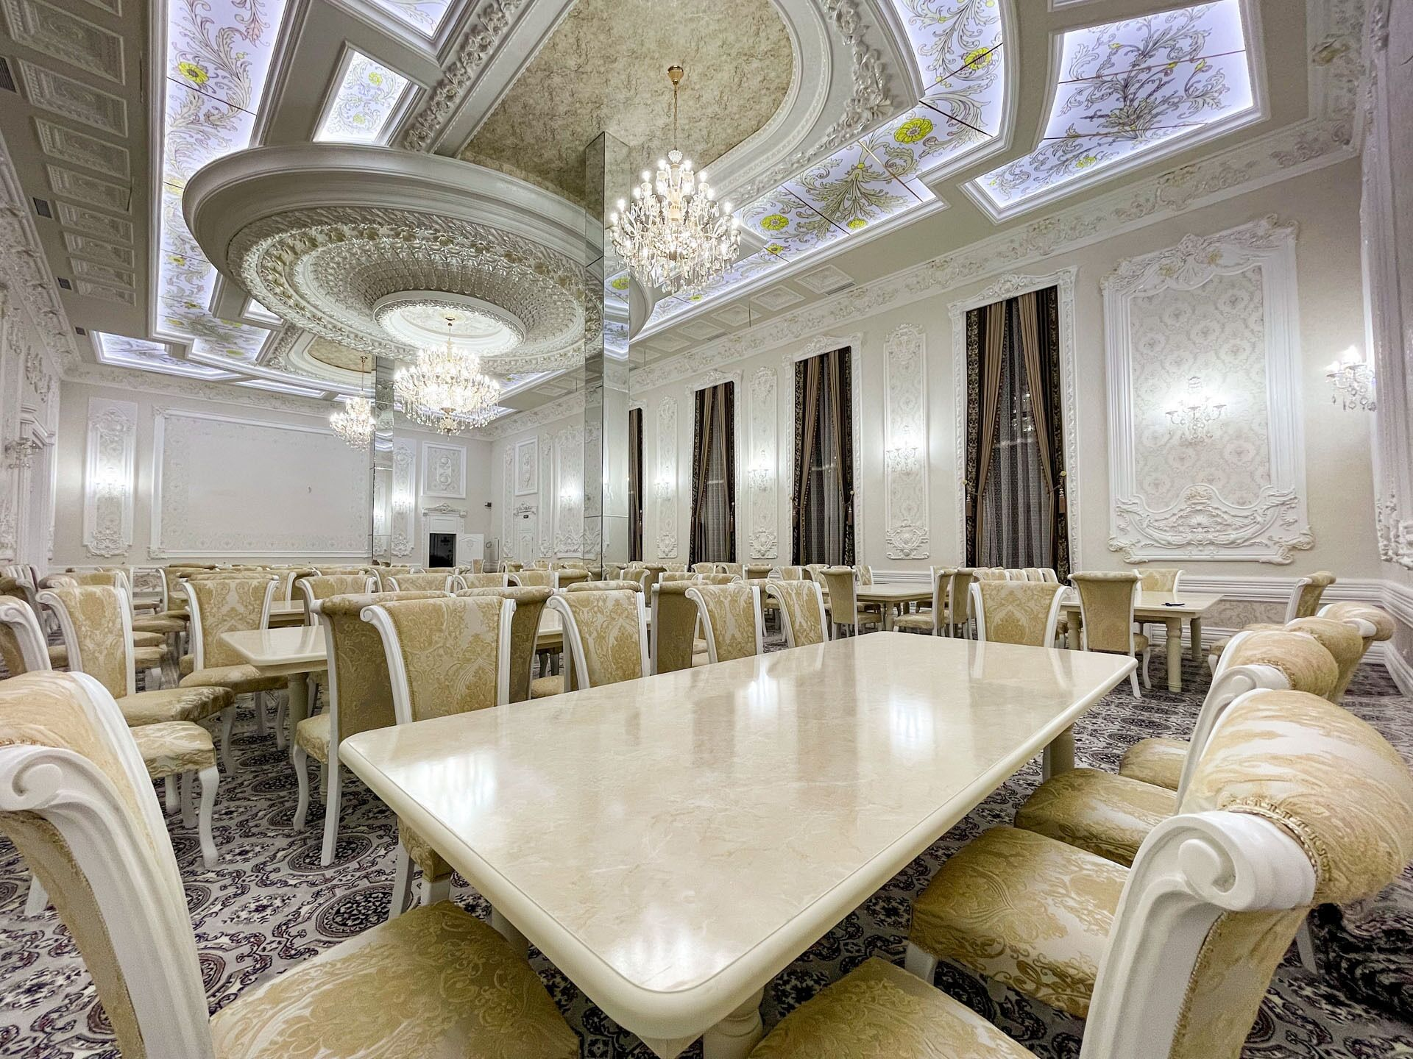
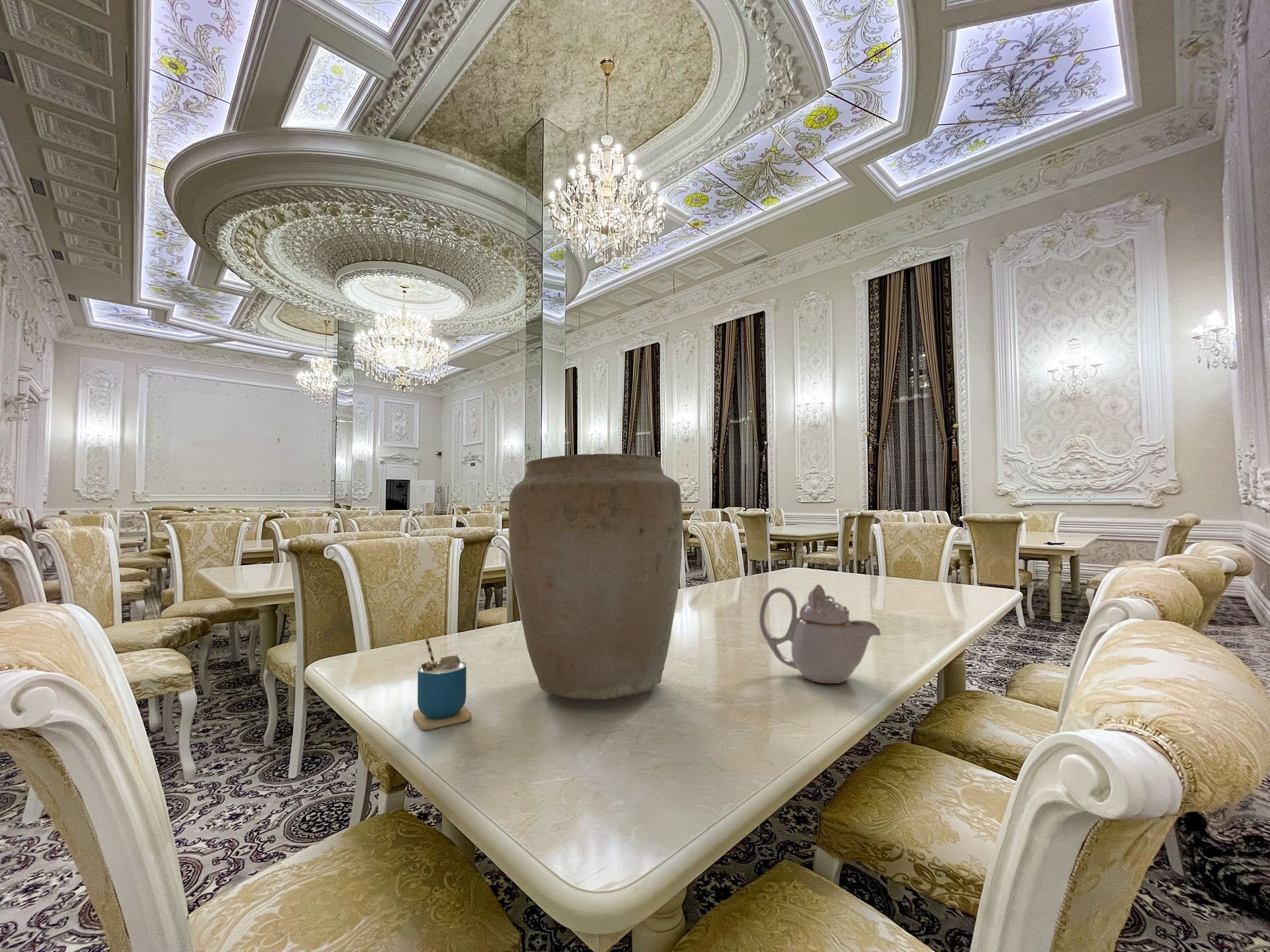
+ cup (442, 674)
+ vase (597, 571)
+ teapot (818, 631)
